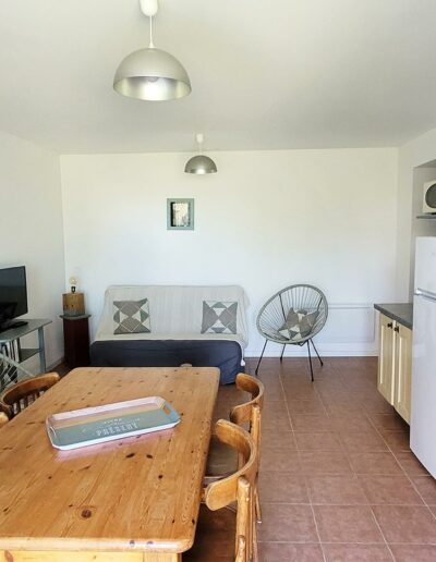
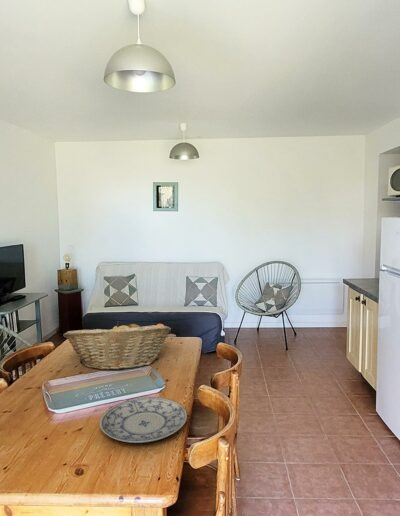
+ plate (144, 421)
+ fruit basket (118, 340)
